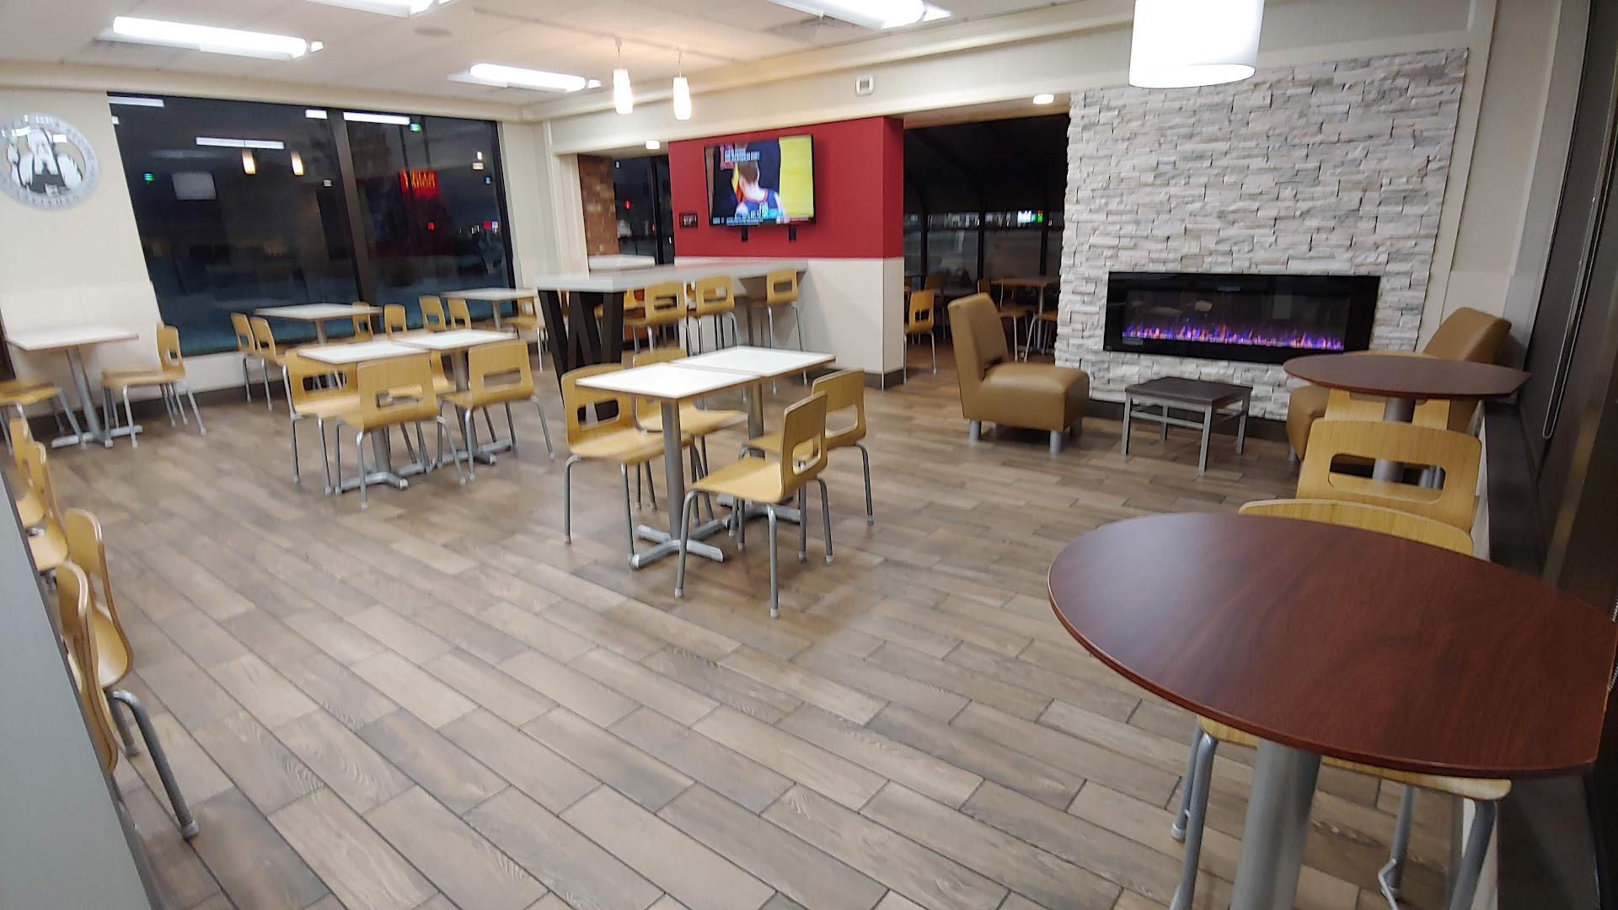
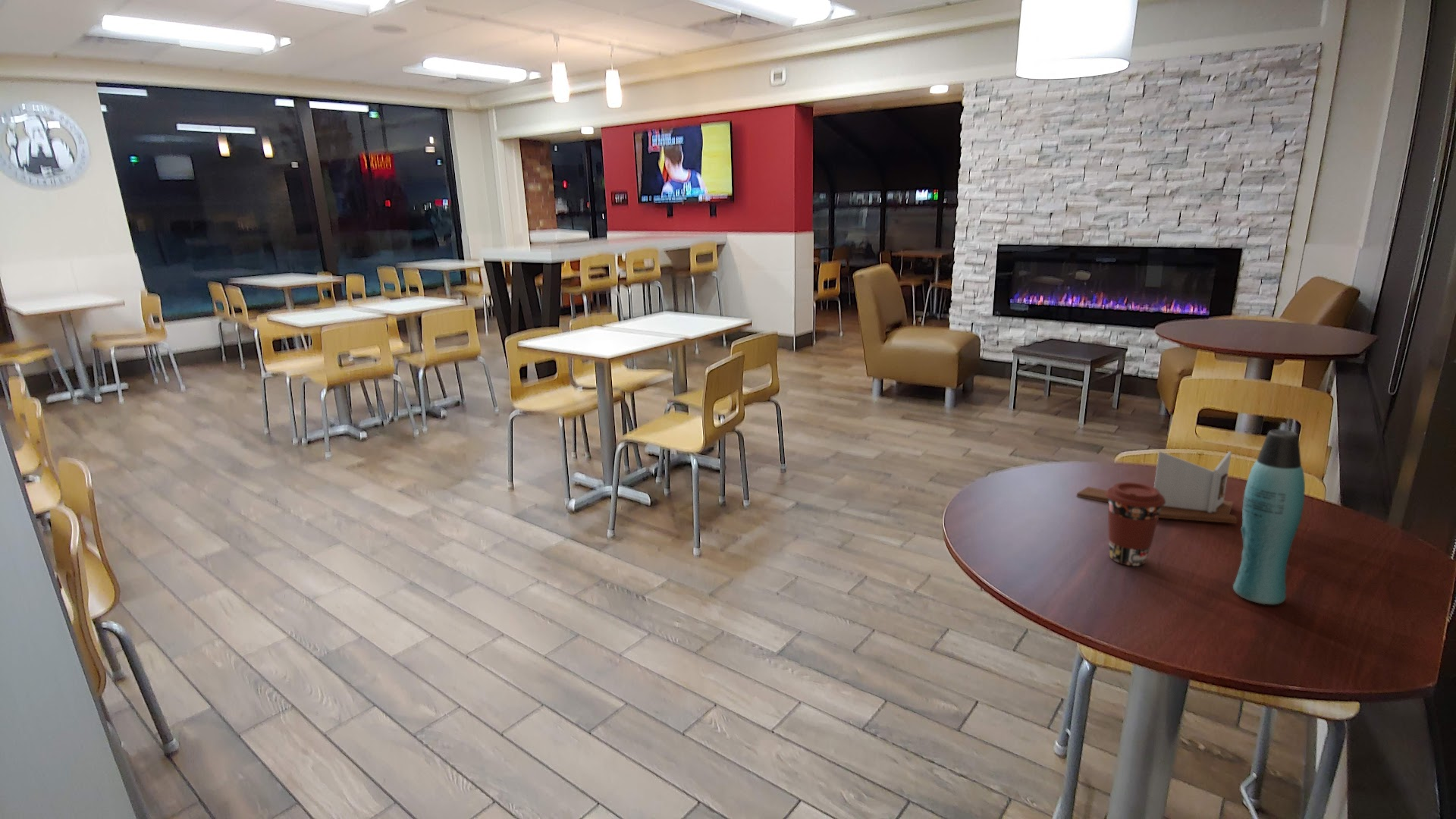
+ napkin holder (1164, 475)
+ coffee cup (1131, 524)
+ bottle (1270, 516)
